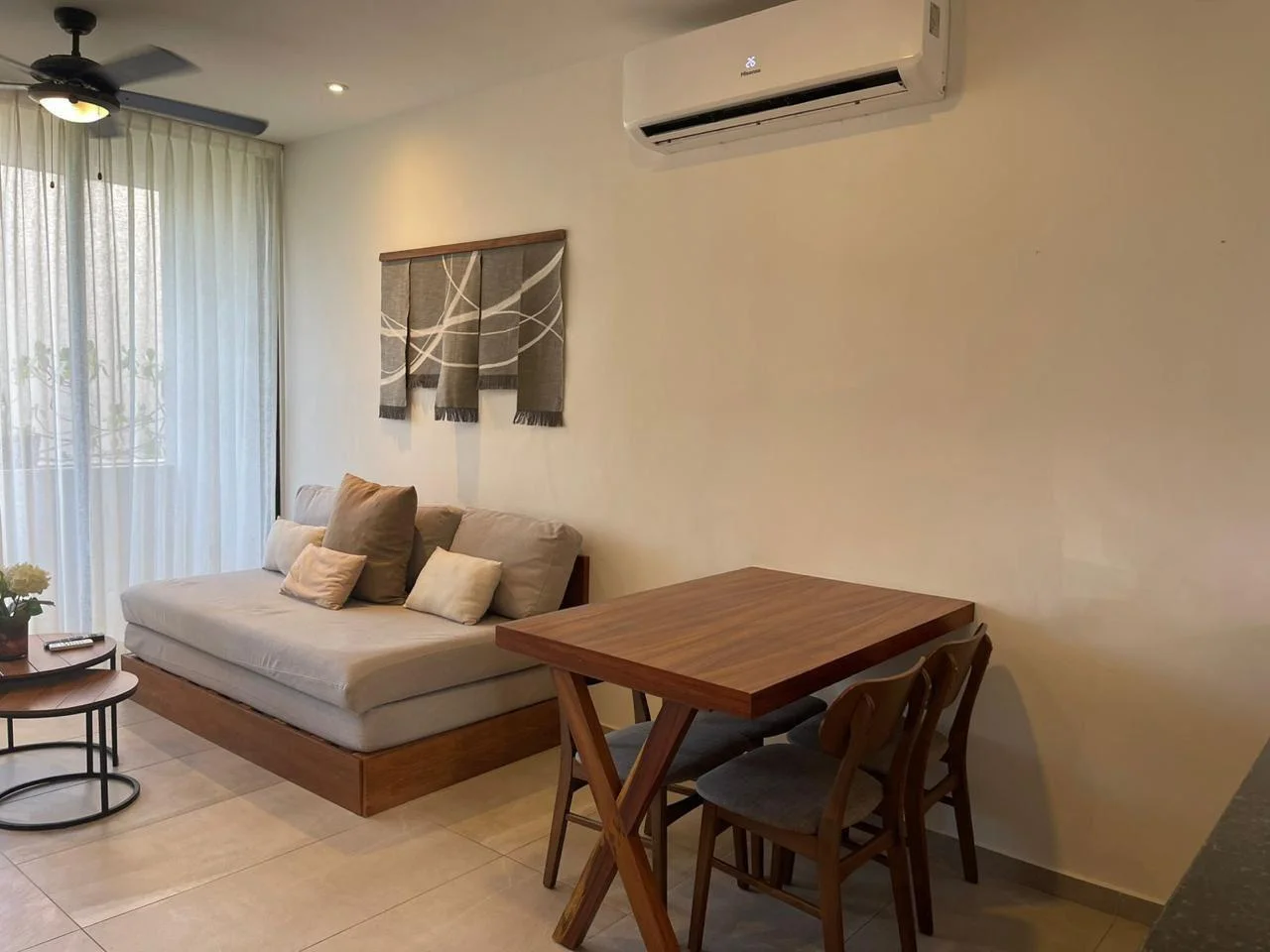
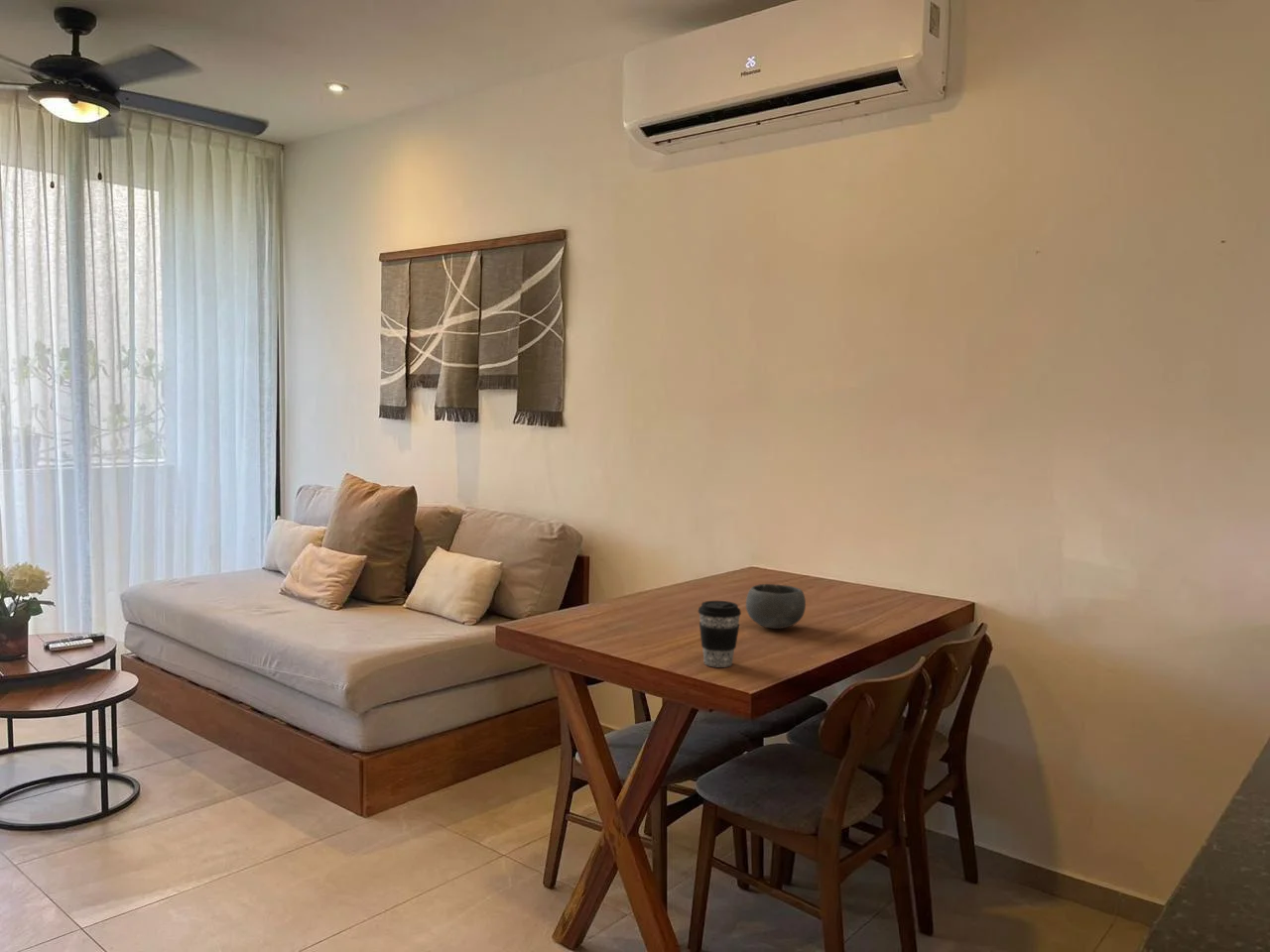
+ coffee cup (718, 634)
+ bowl (775, 607)
